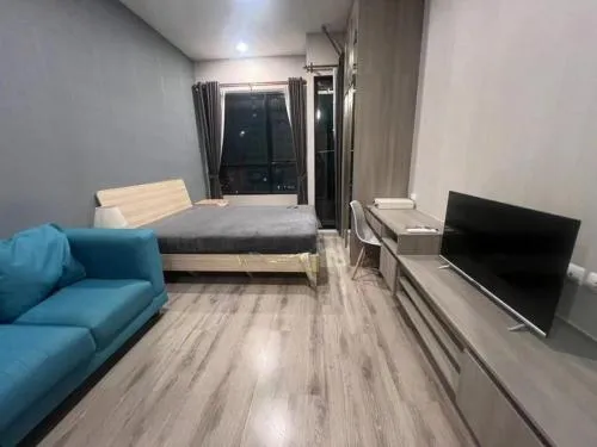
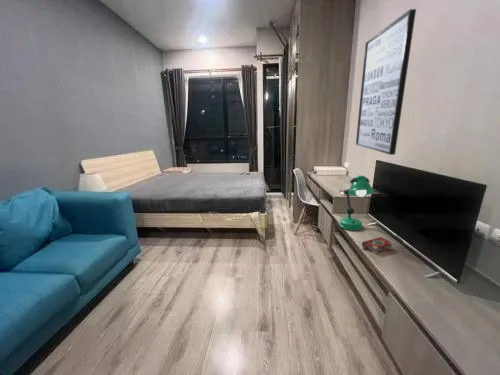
+ book (377, 244)
+ wall art (378, 92)
+ desk lamp (349, 200)
